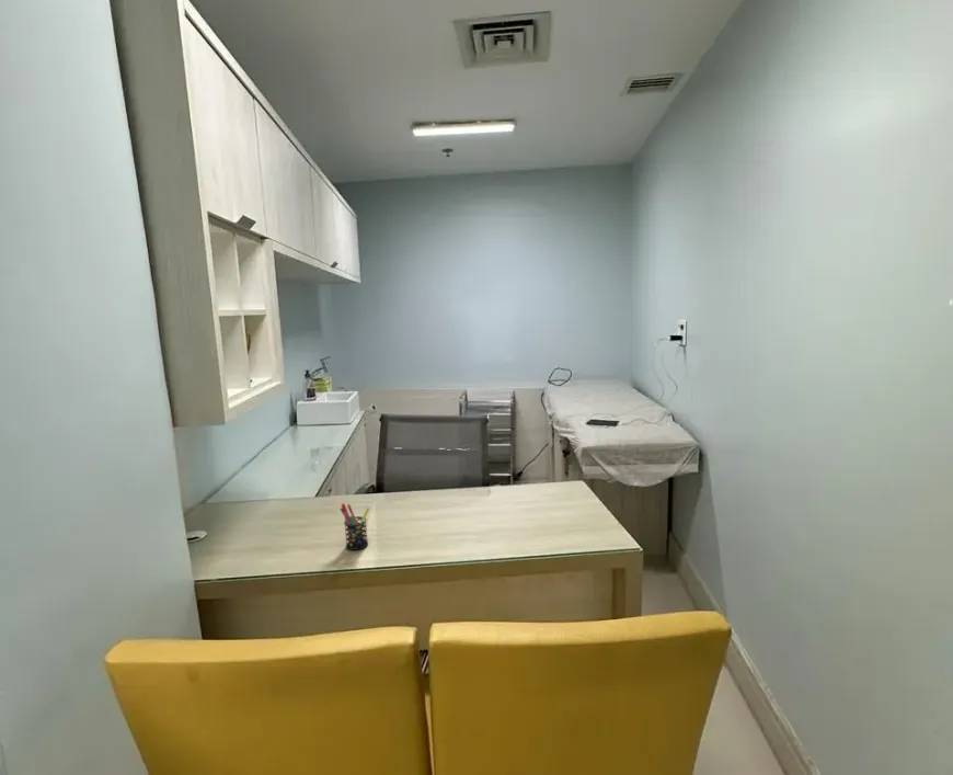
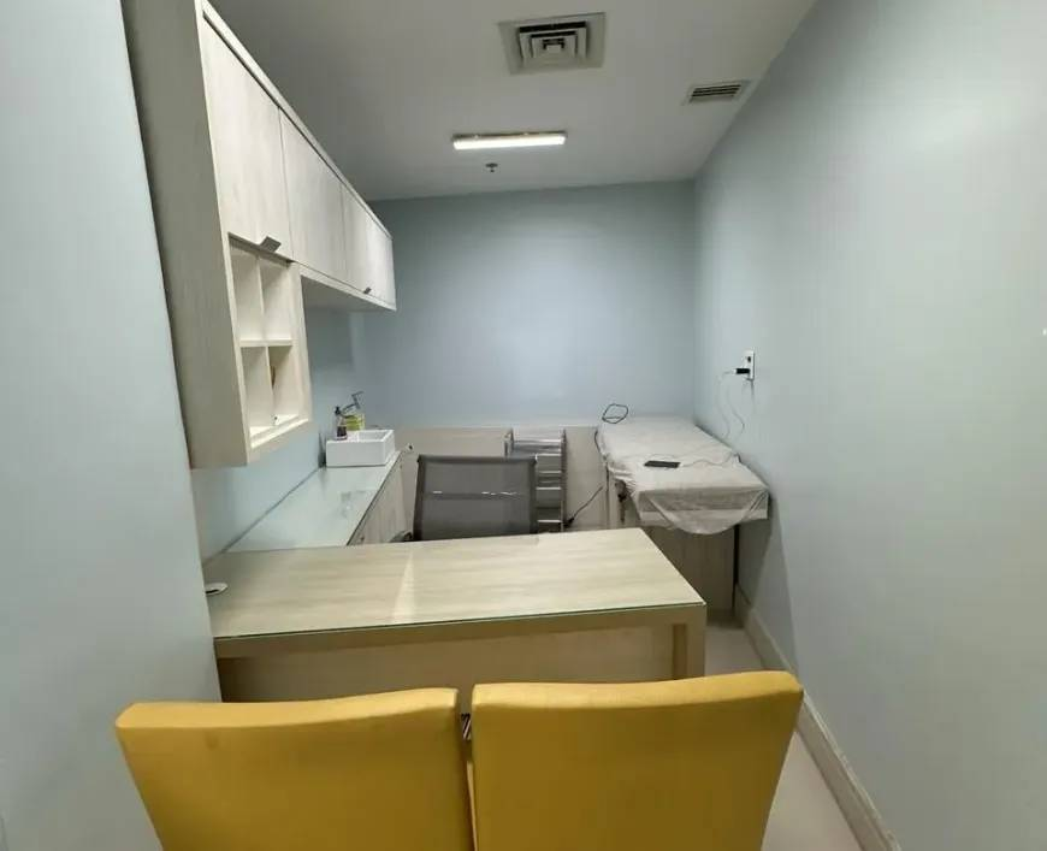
- pen holder (354, 525)
